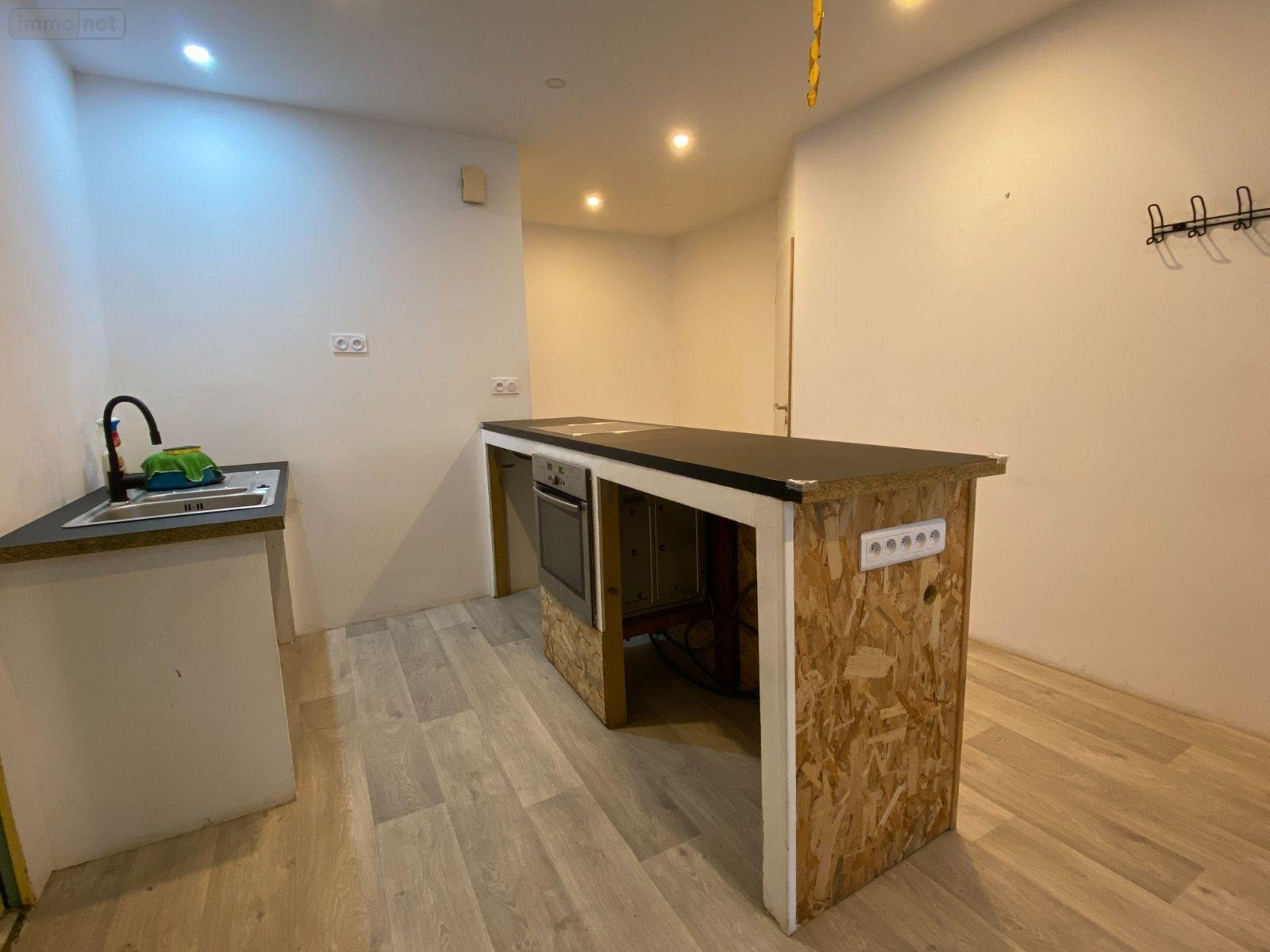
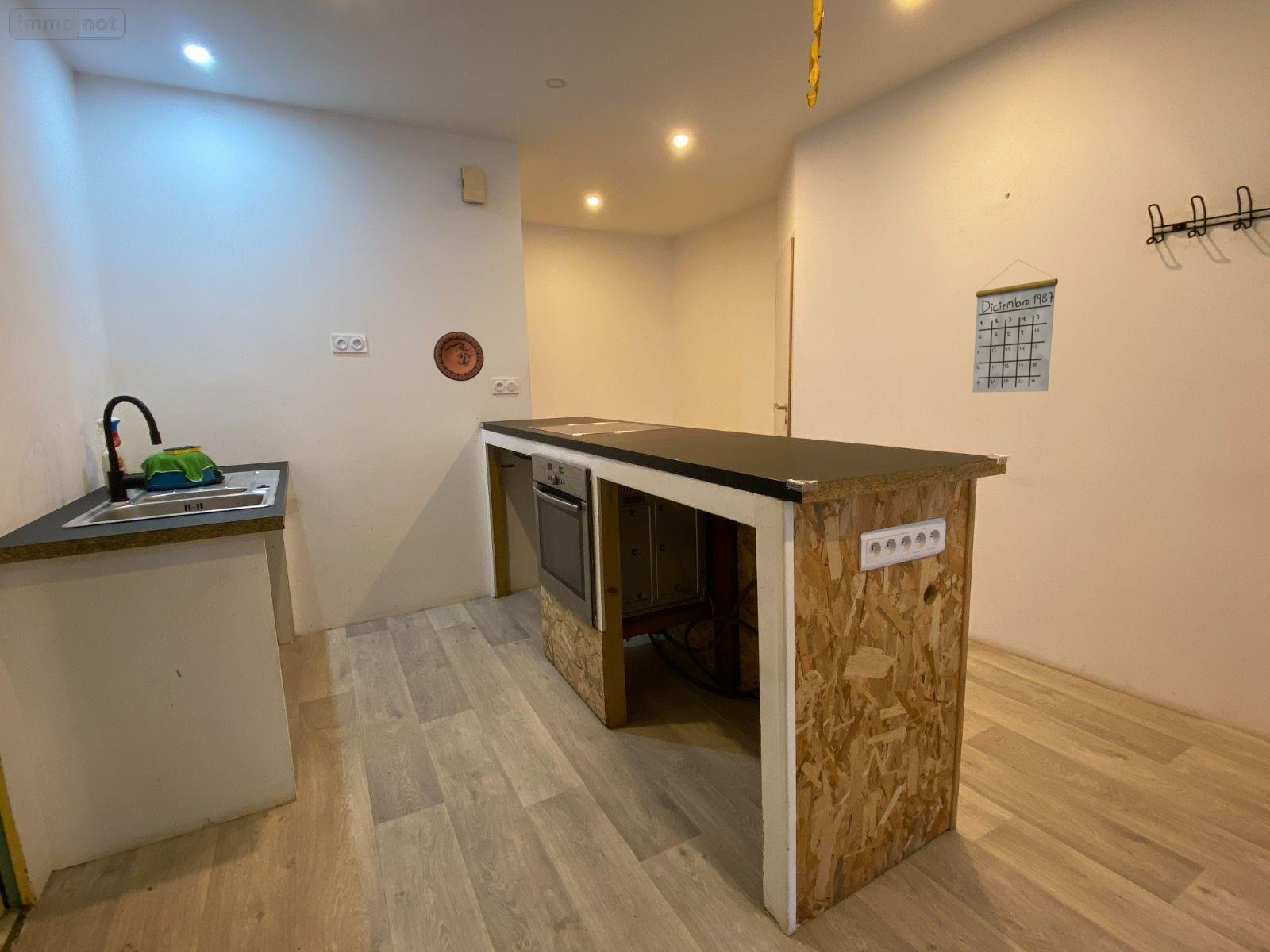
+ calendar (1012, 326)
+ decorative plate (459, 356)
